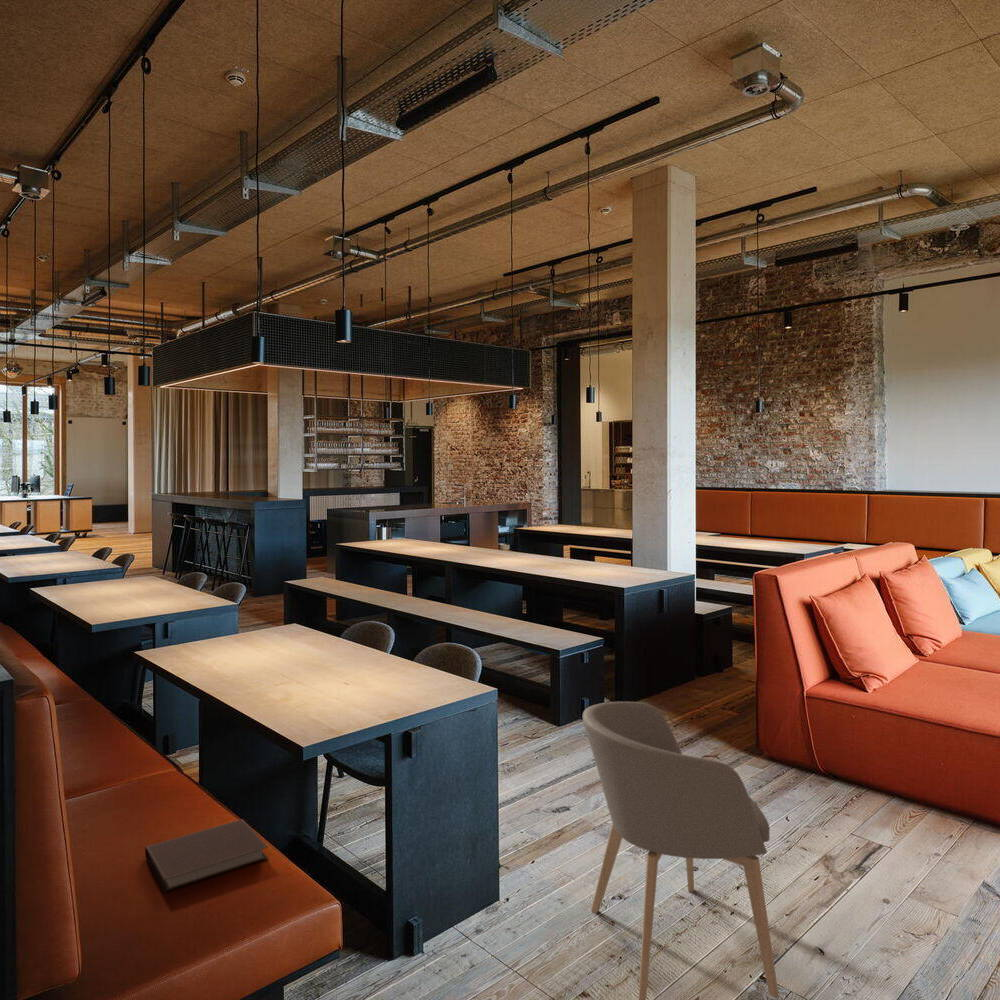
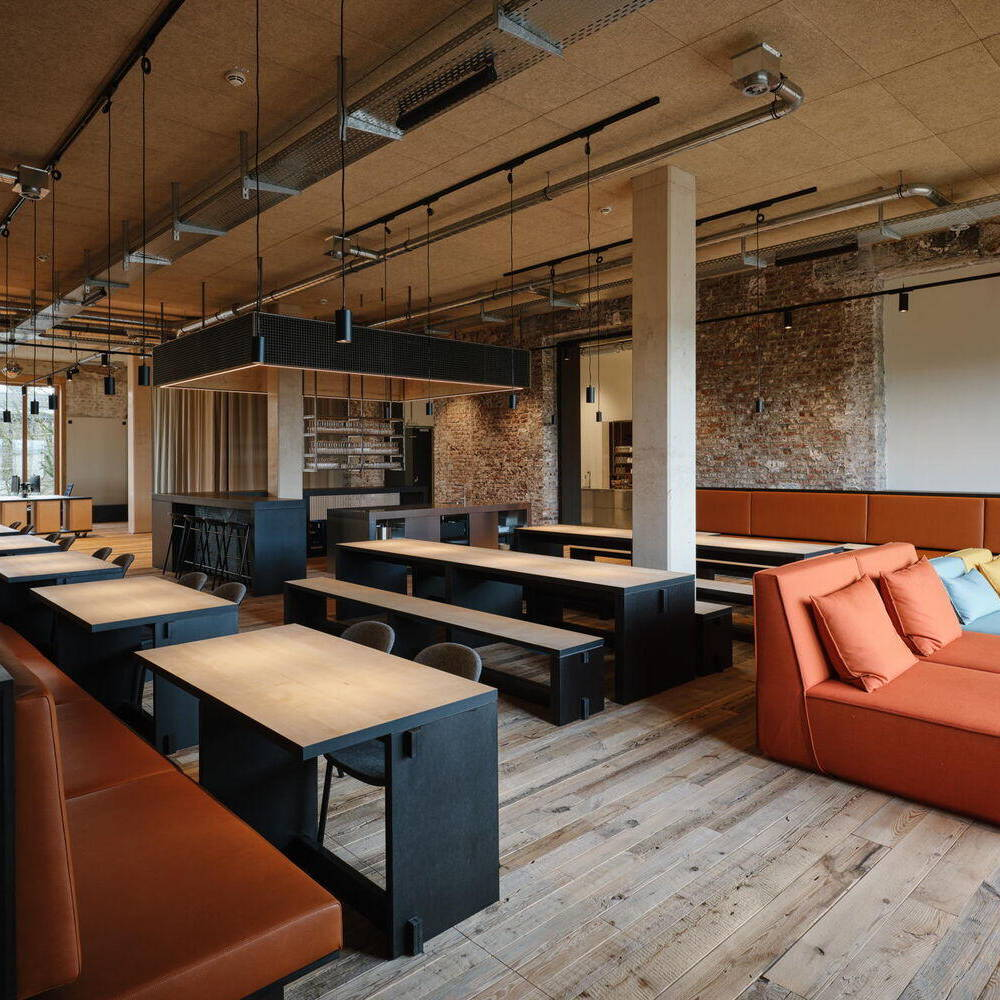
- armchair (680, 829)
- notebook (206, 852)
